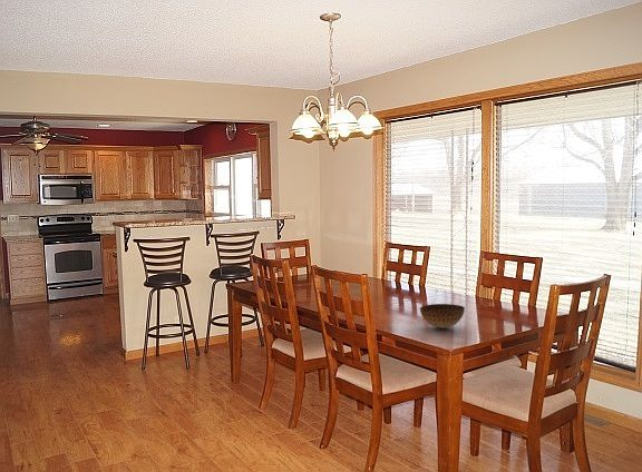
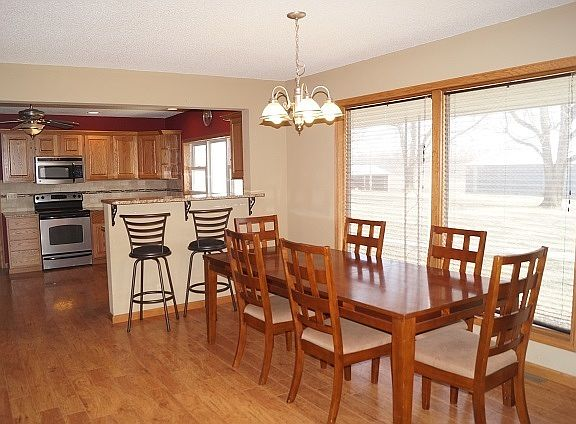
- bowl (441, 317)
